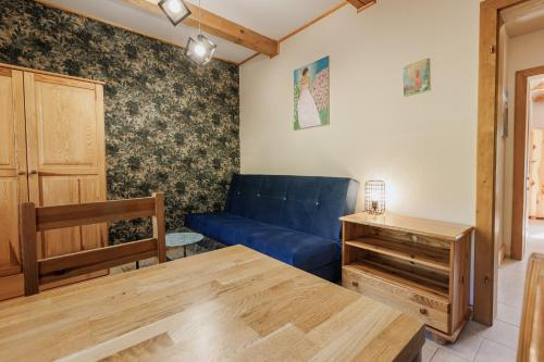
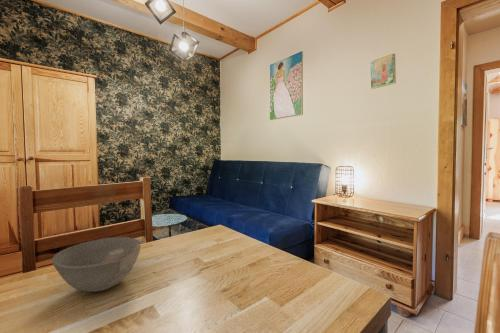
+ bowl (101, 268)
